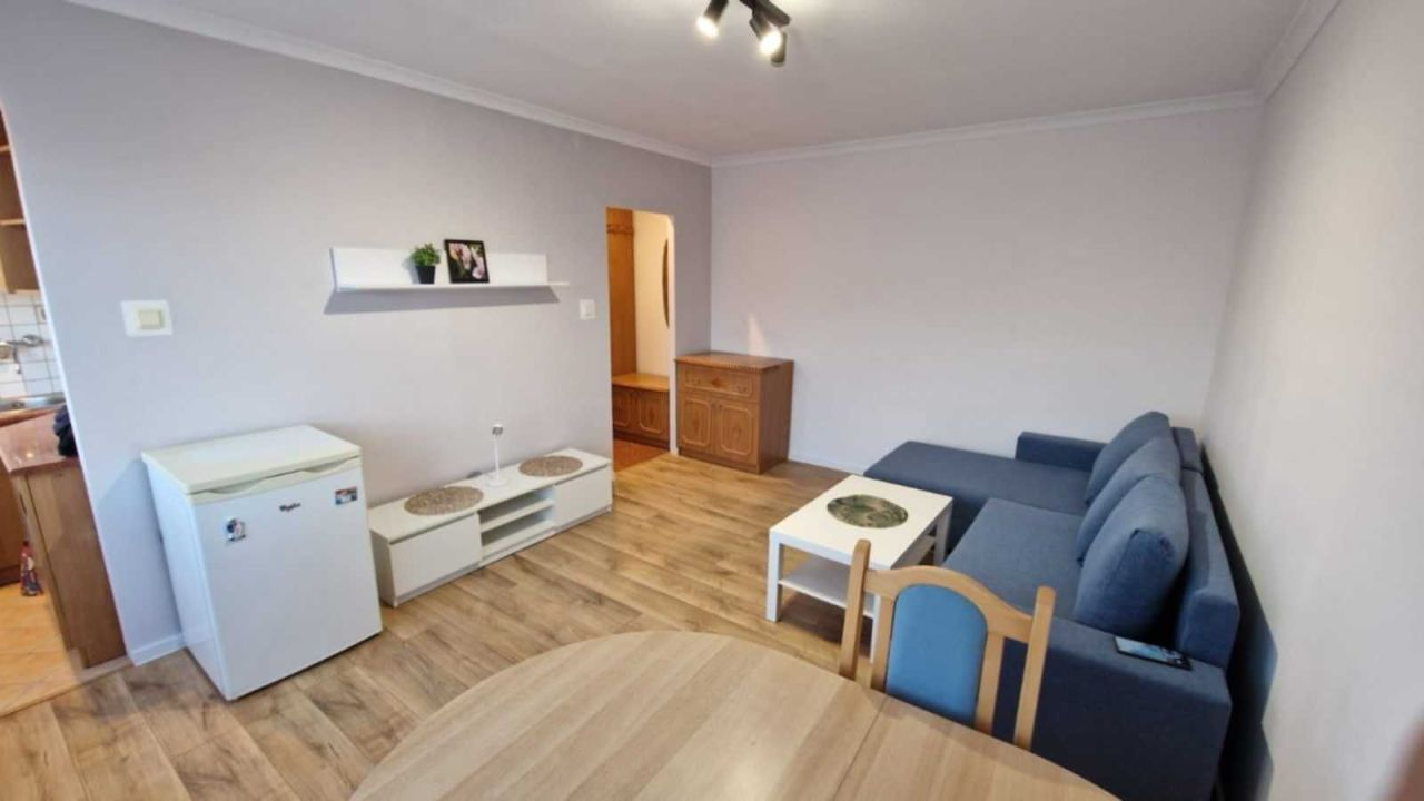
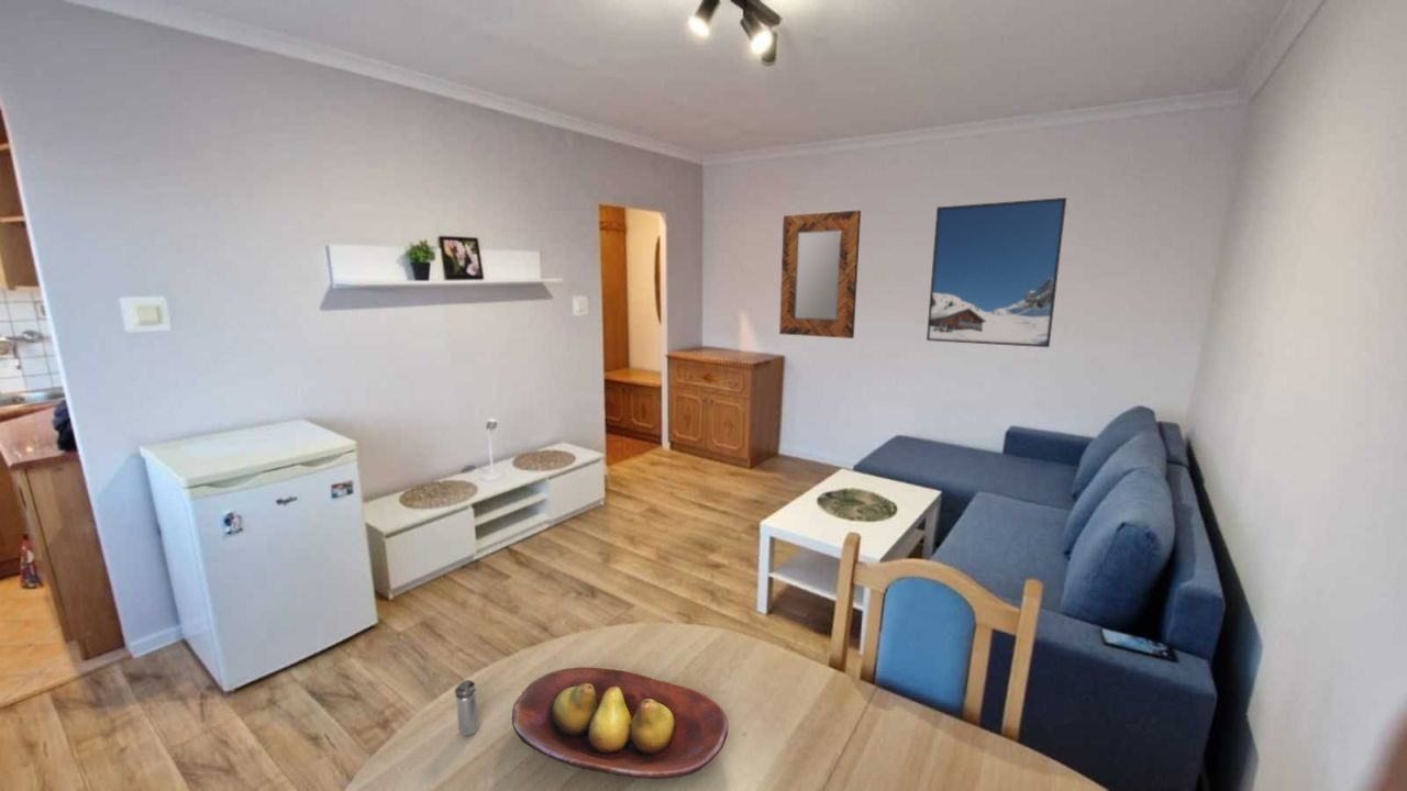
+ home mirror (818, 276)
+ fruit bowl (619, 717)
+ shaker (466, 706)
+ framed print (990, 275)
